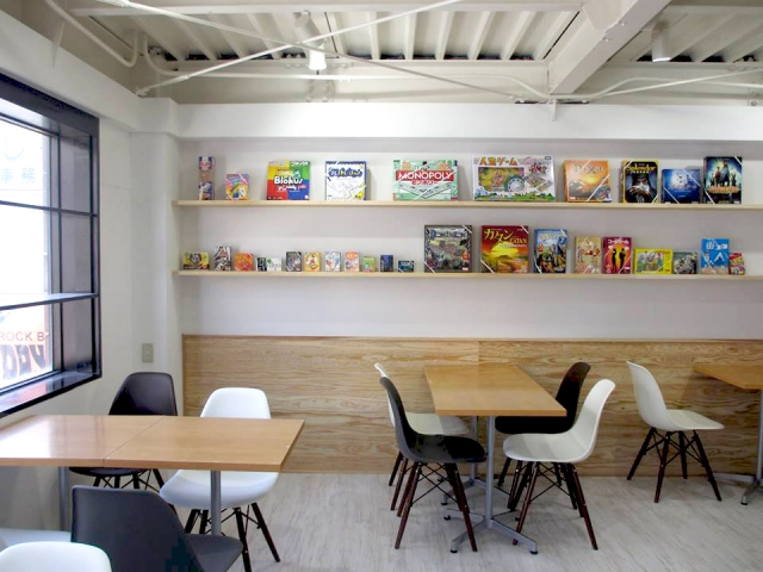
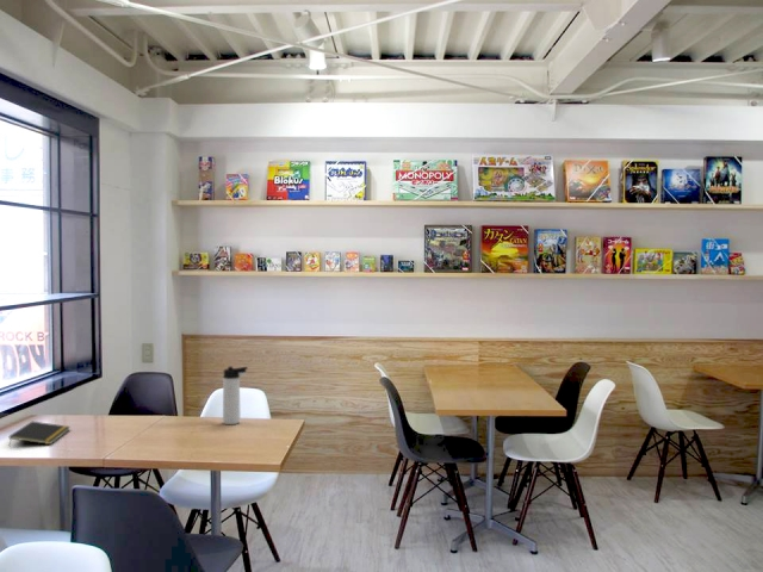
+ thermos bottle (235, 394)
+ notepad (41, 431)
